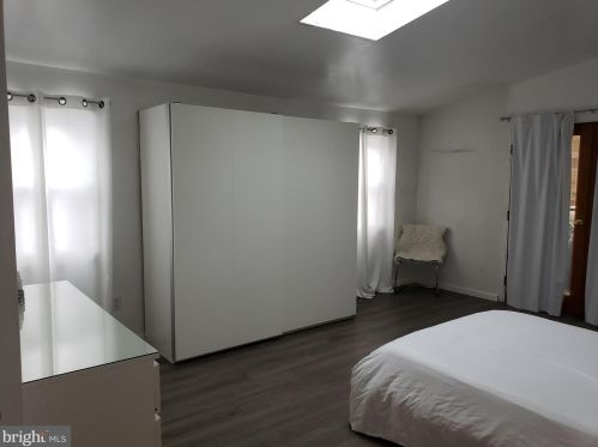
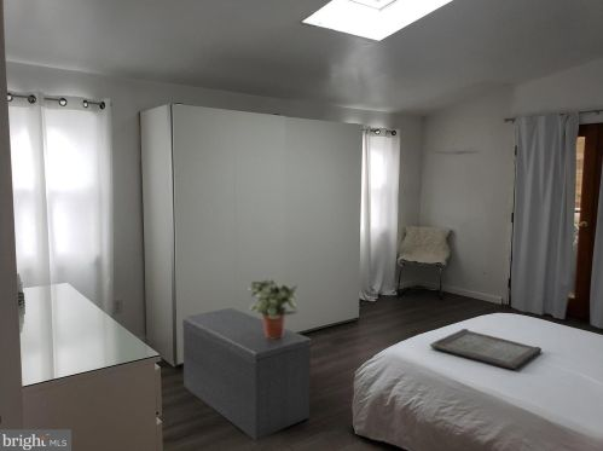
+ potted plant (274, 307)
+ bench (242, 363)
+ serving tray (485, 347)
